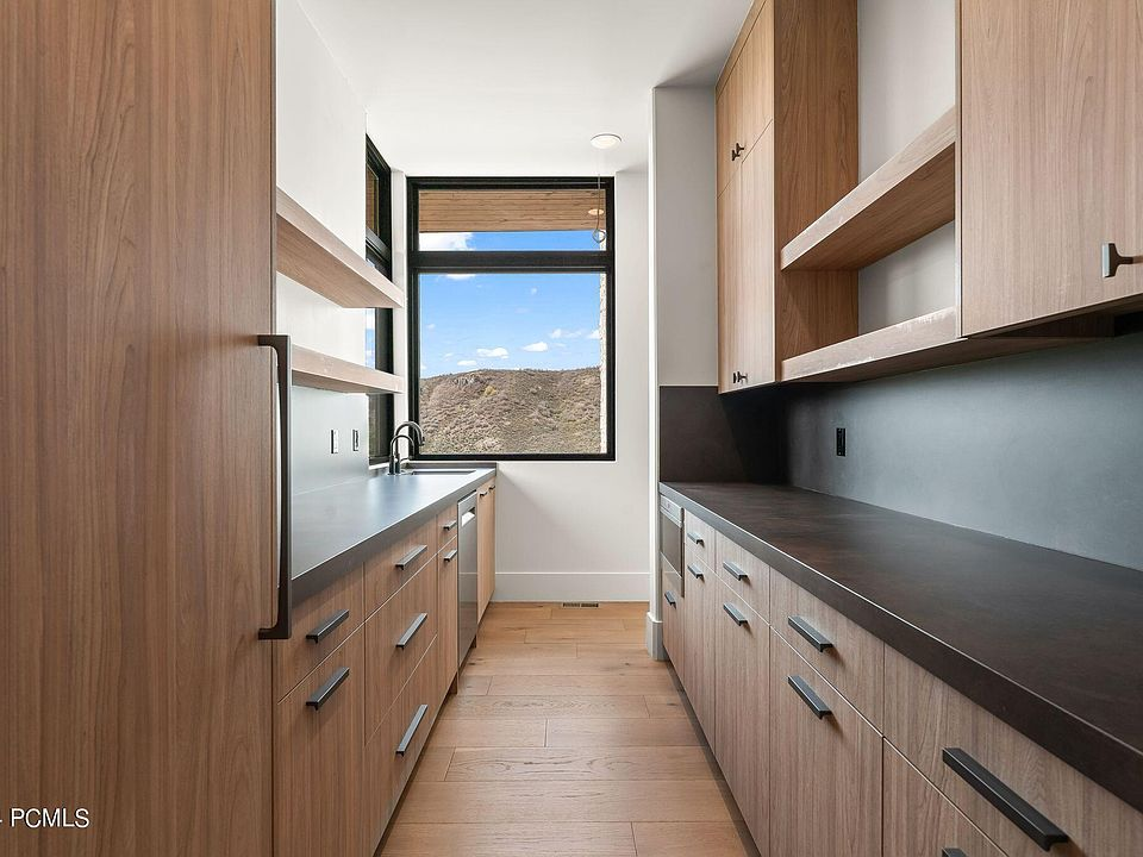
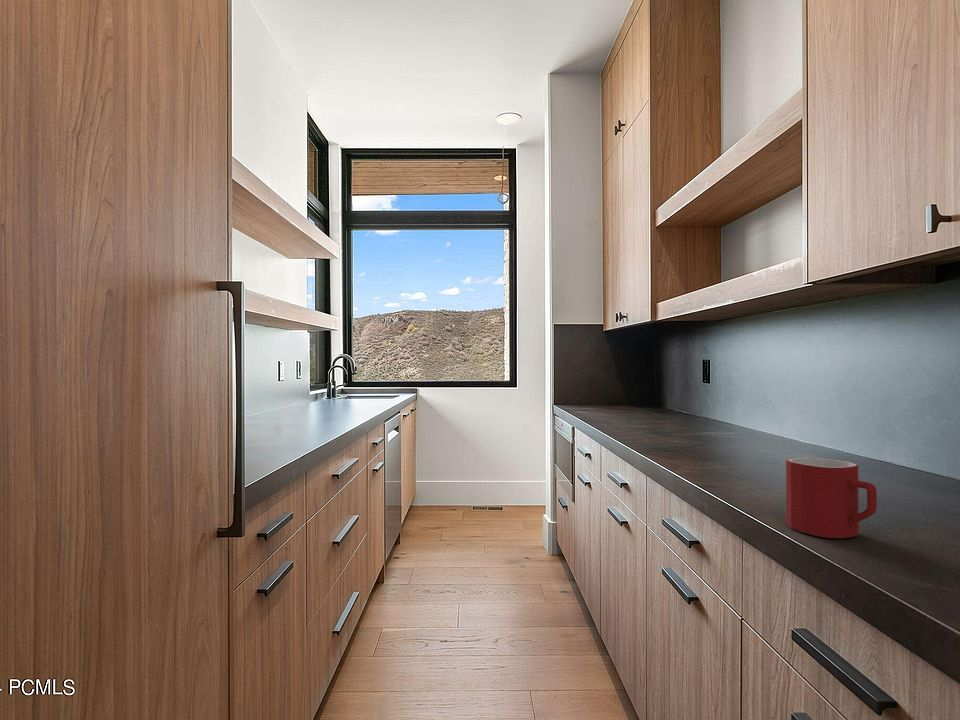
+ mug (832, 498)
